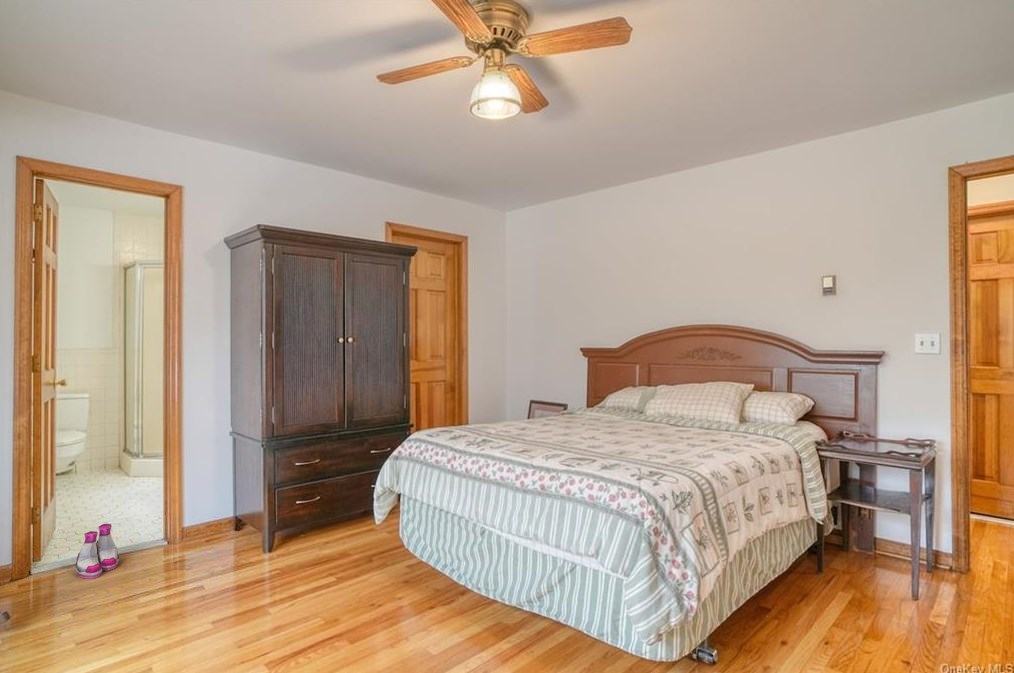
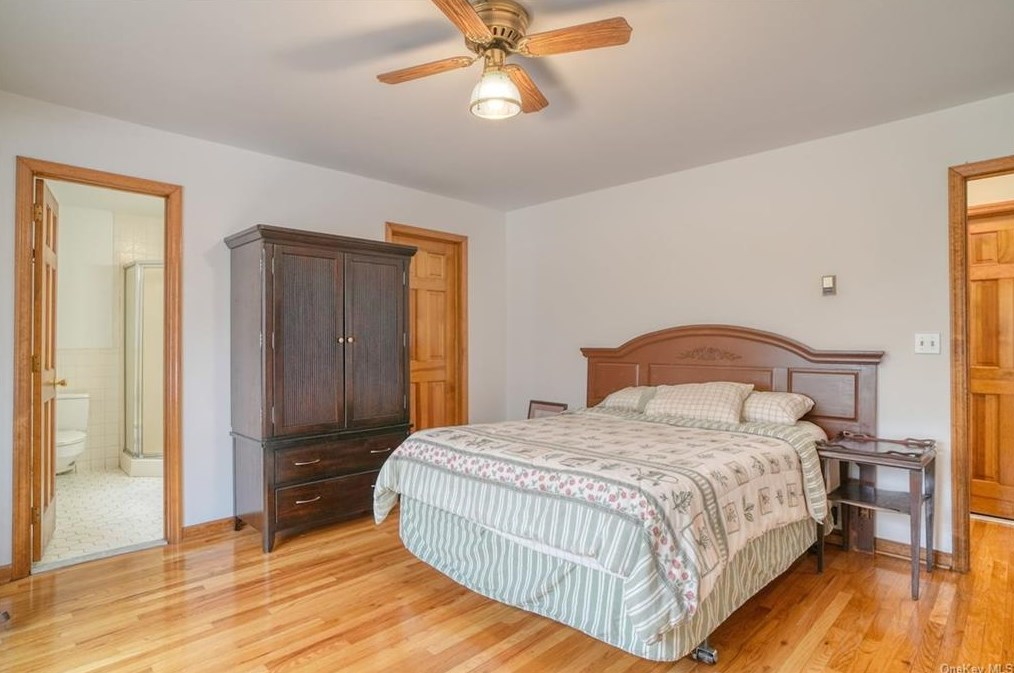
- boots (98, 547)
